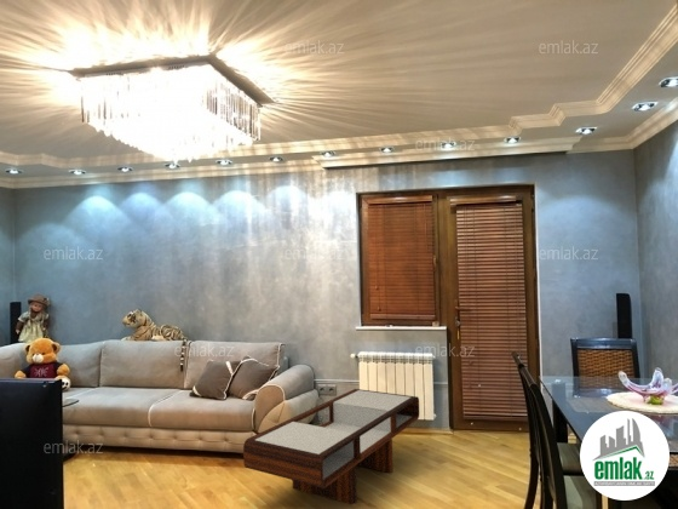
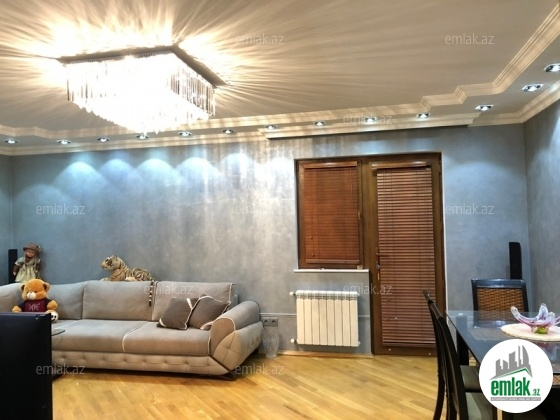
- coffee table (343, 446)
